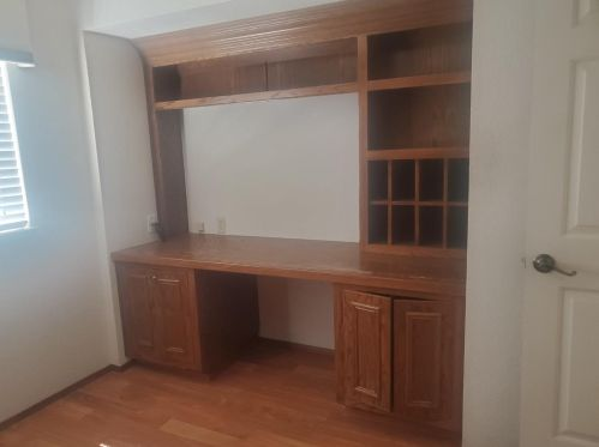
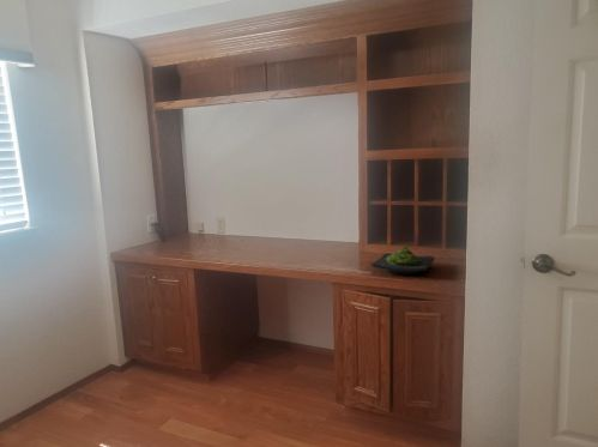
+ wasabi (403, 258)
